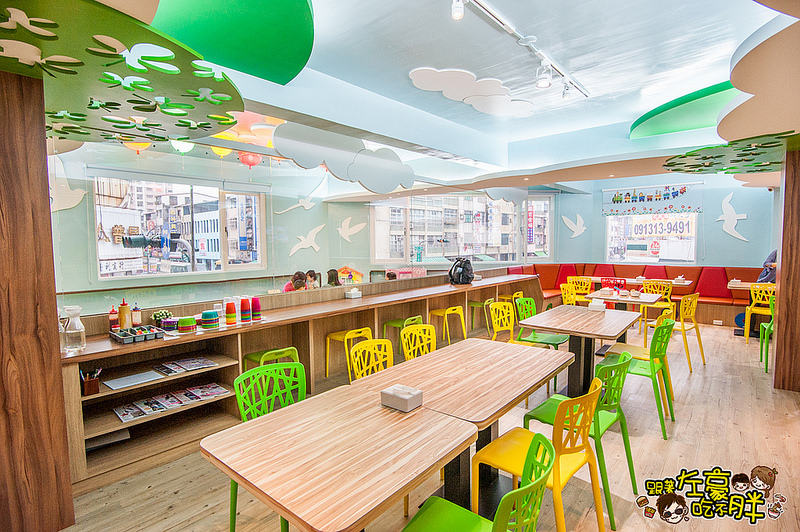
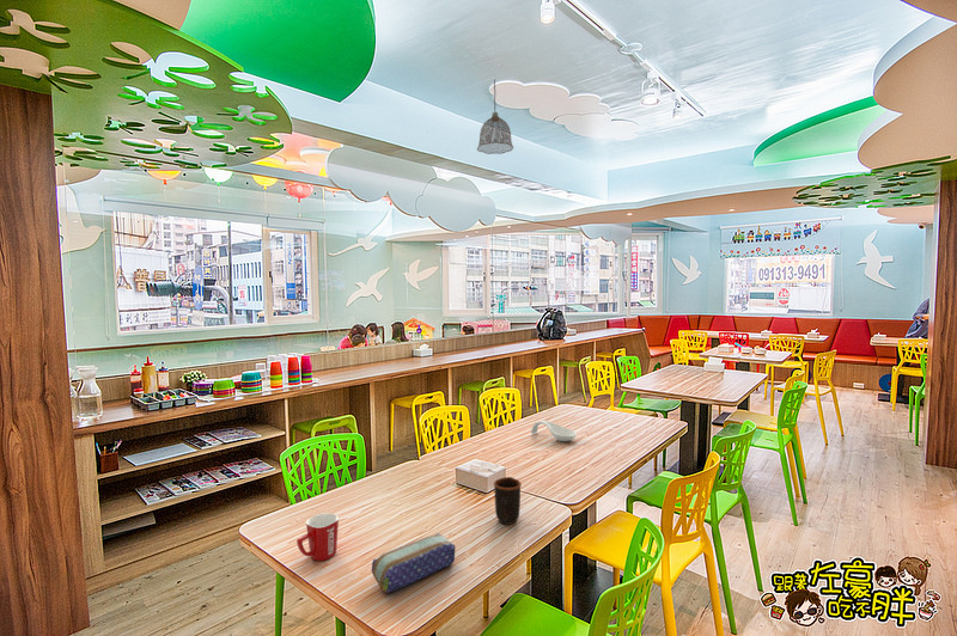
+ pendant lamp (494, 114)
+ mug (506, 503)
+ mug (317, 539)
+ pencil case (414, 559)
+ spoon rest (553, 430)
